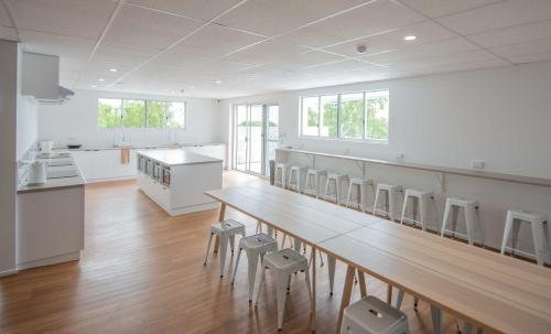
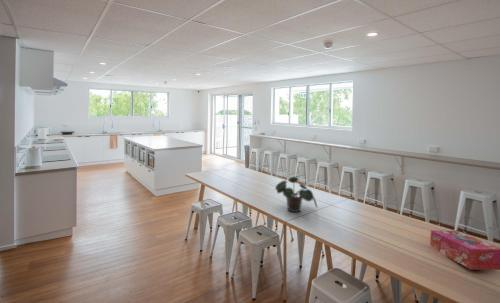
+ tissue box (462, 248)
+ potted plant (295, 193)
